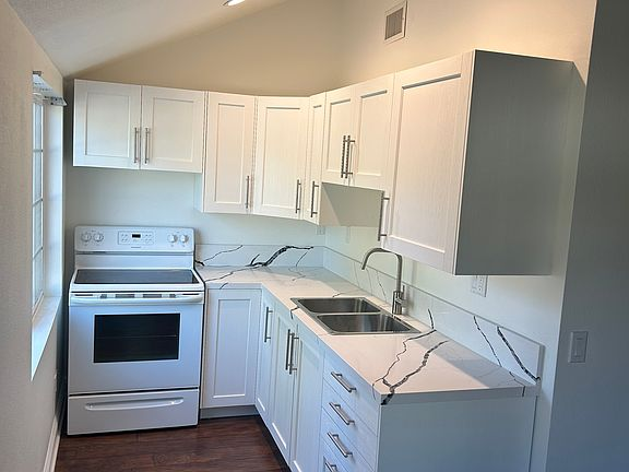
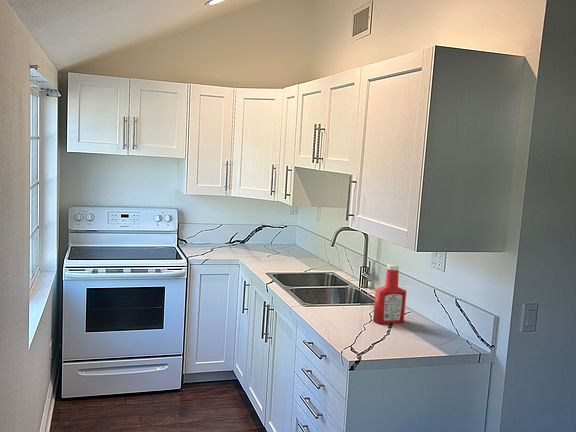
+ soap bottle (390, 293)
